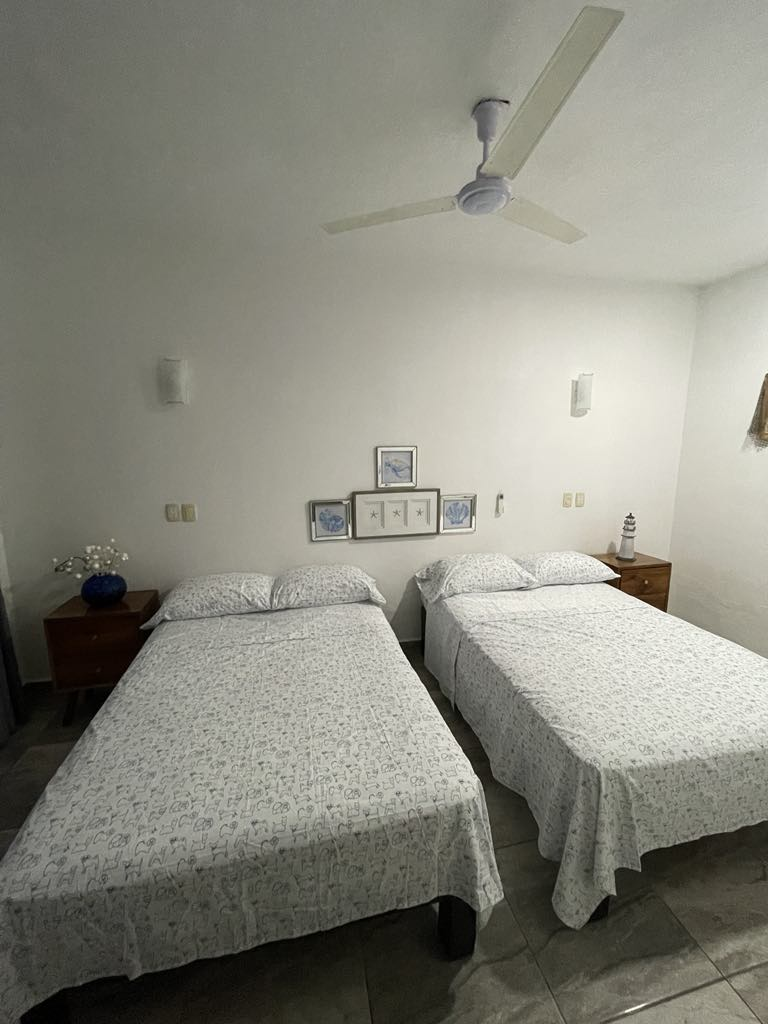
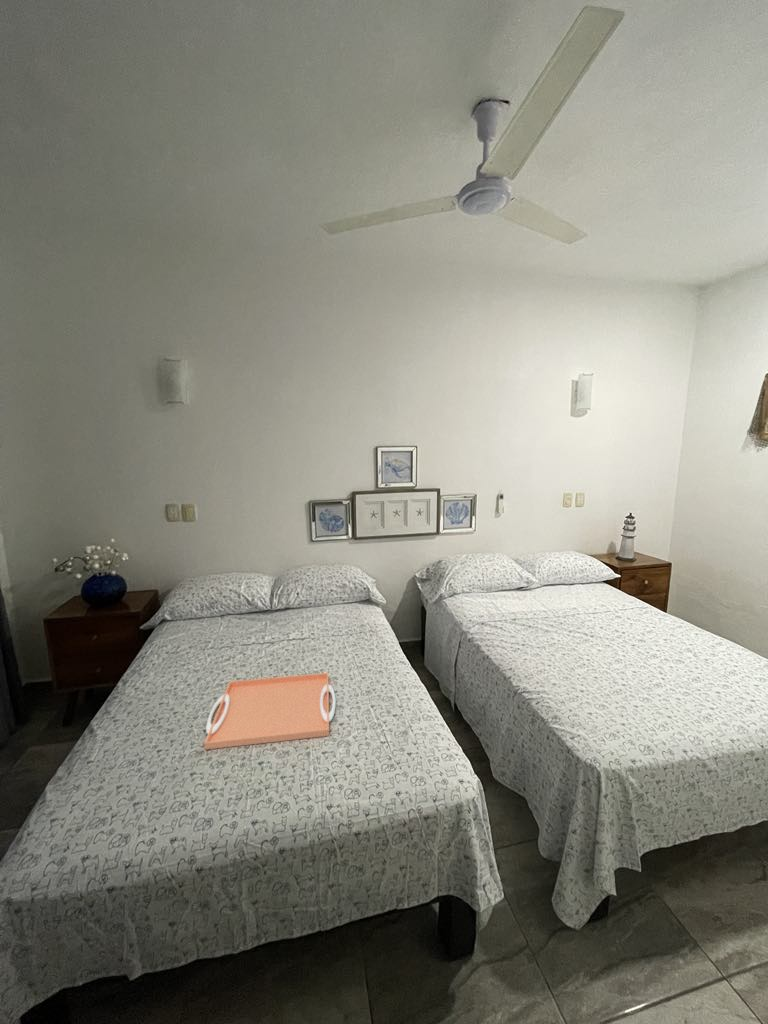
+ serving tray (274, 706)
